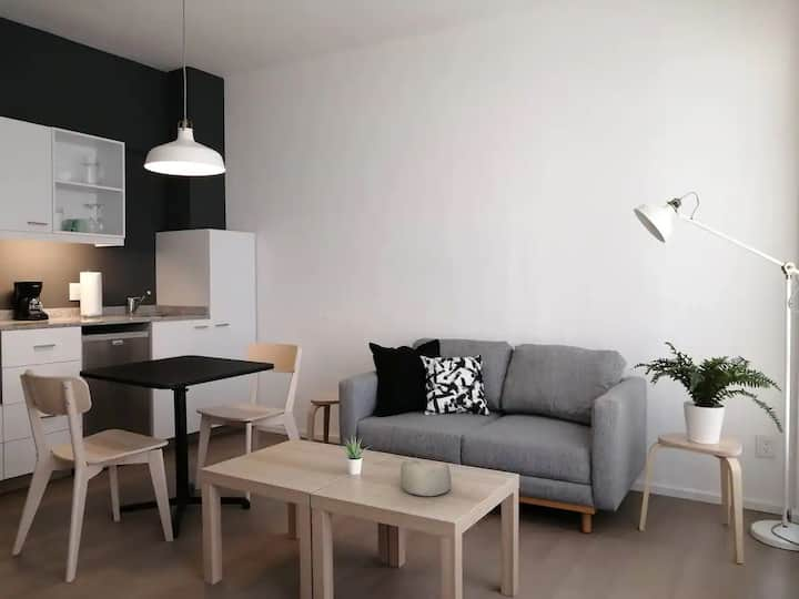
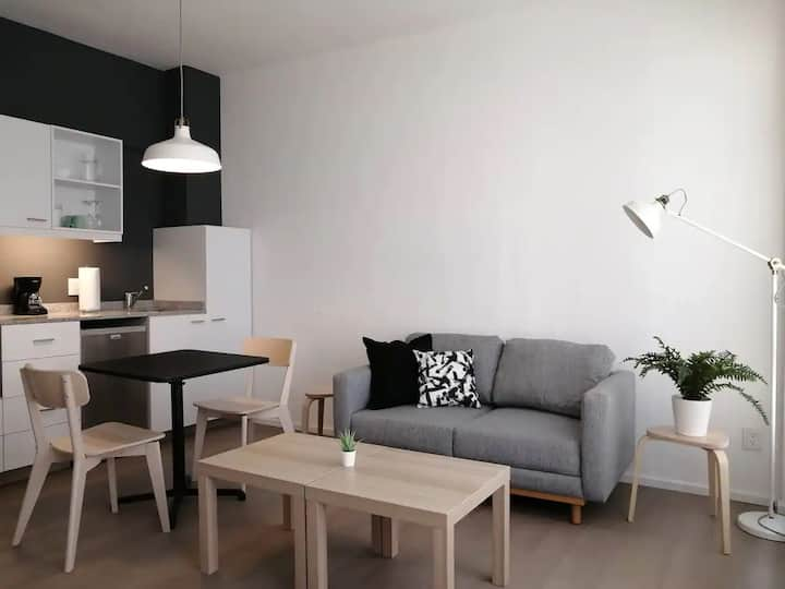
- decorative bowl (424, 475)
